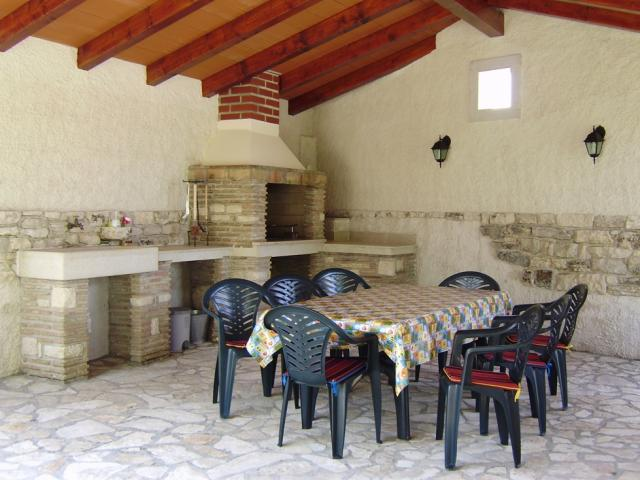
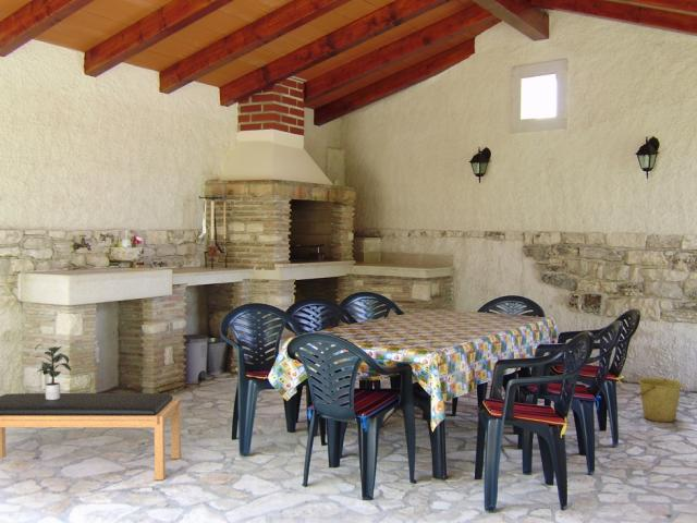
+ bench (76, 426)
+ potted plant (56, 372)
+ bucket (659, 400)
